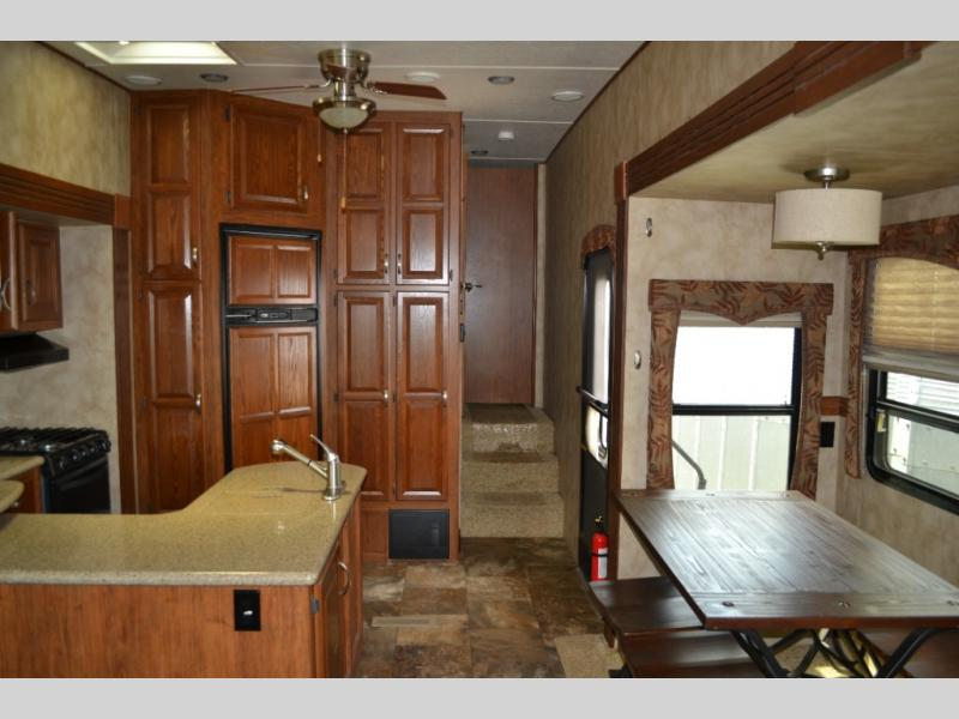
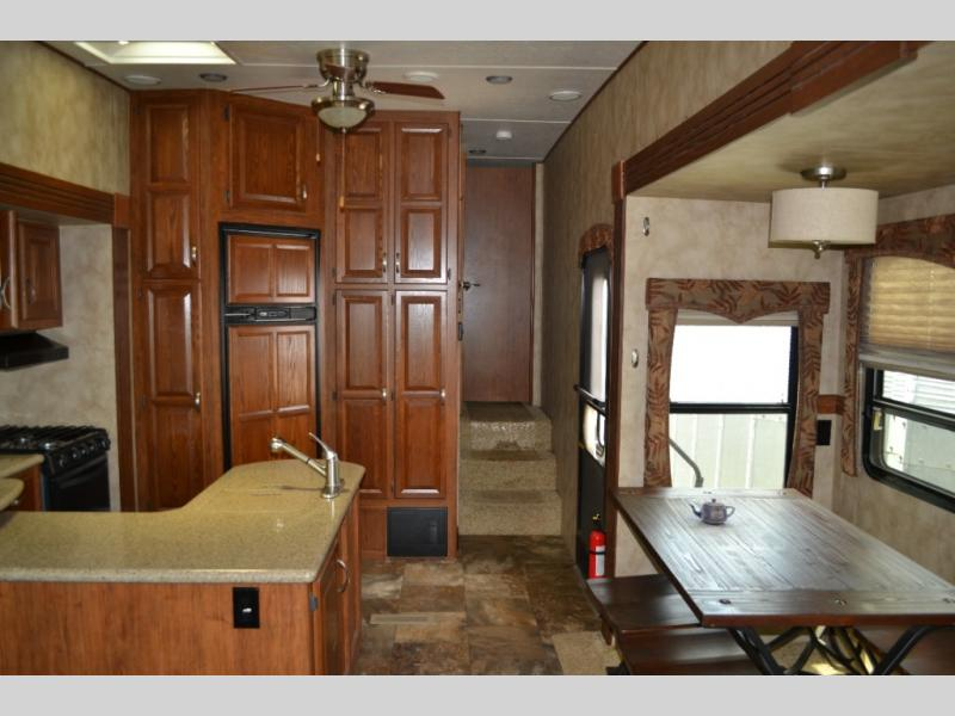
+ teapot (710, 510)
